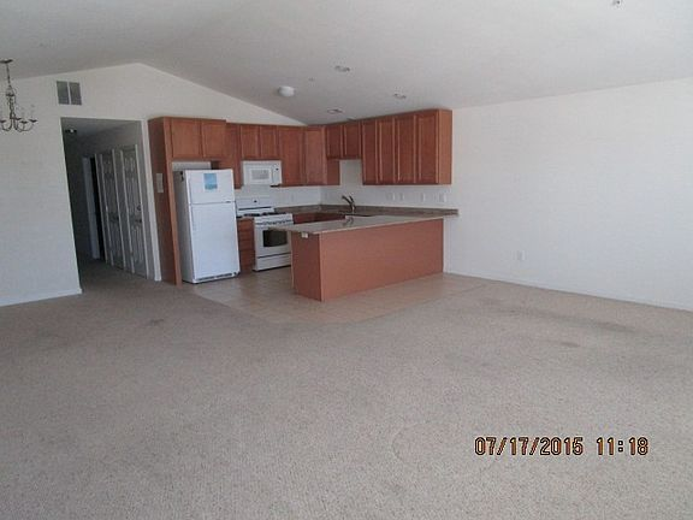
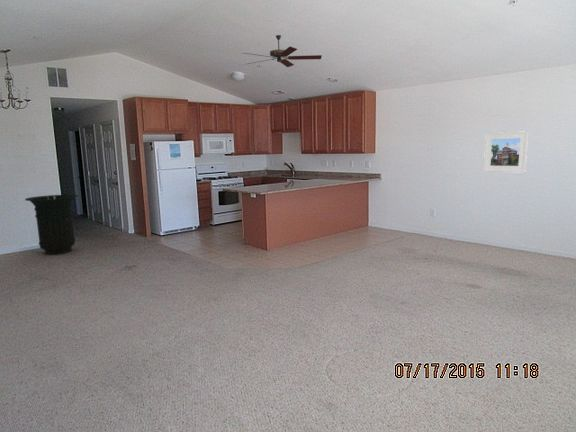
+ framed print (505, 152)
+ ceiling fan (281, 50)
+ trash can (55, 224)
